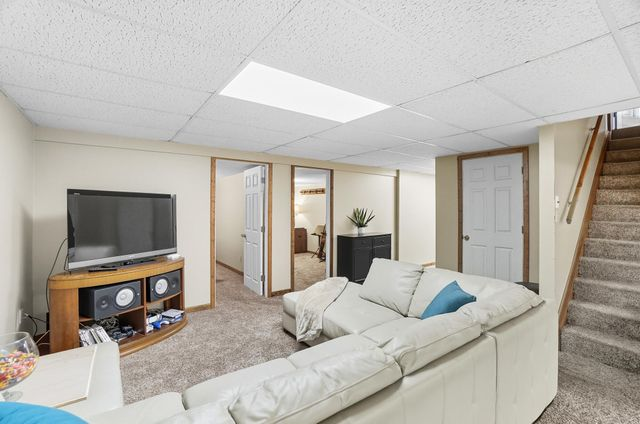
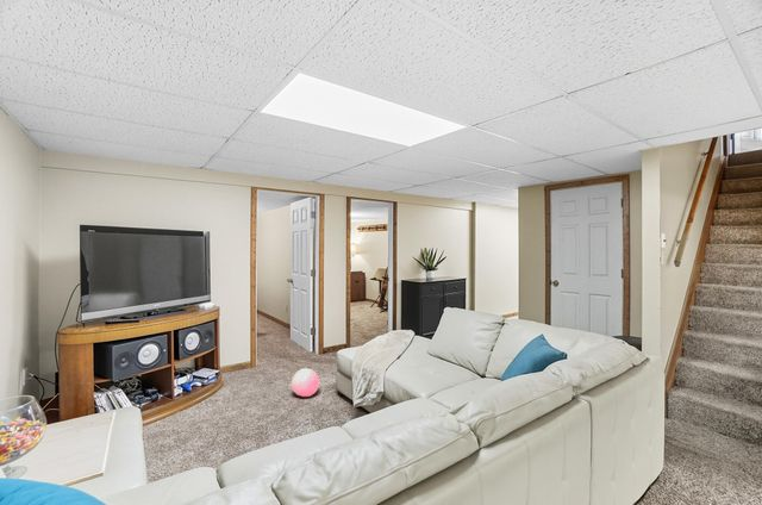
+ ball (305, 381)
